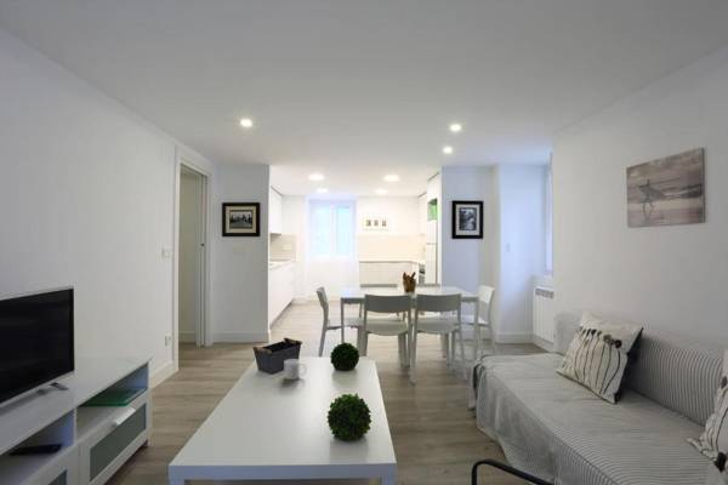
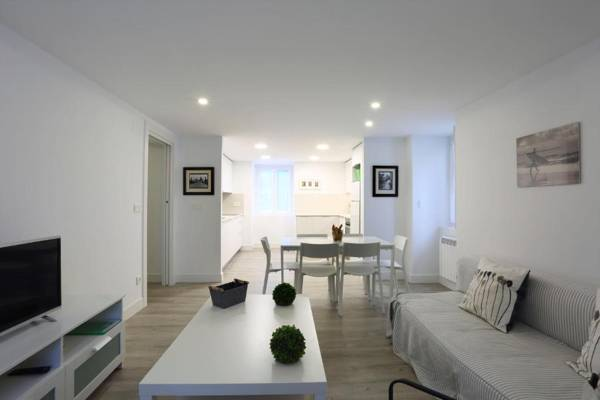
- mug (295, 369)
